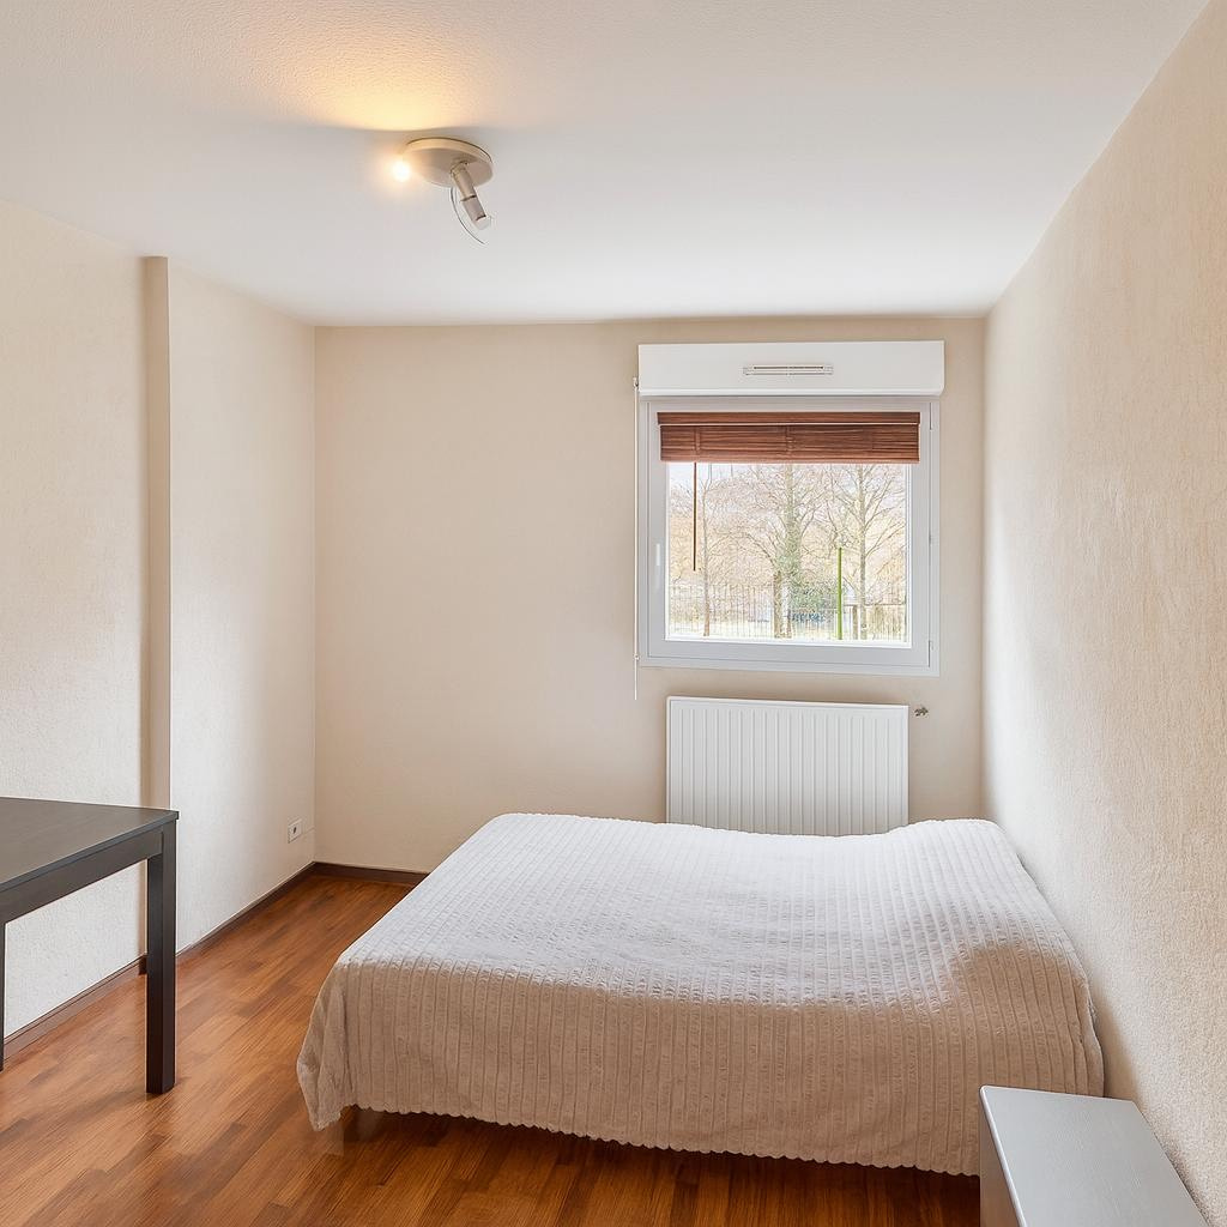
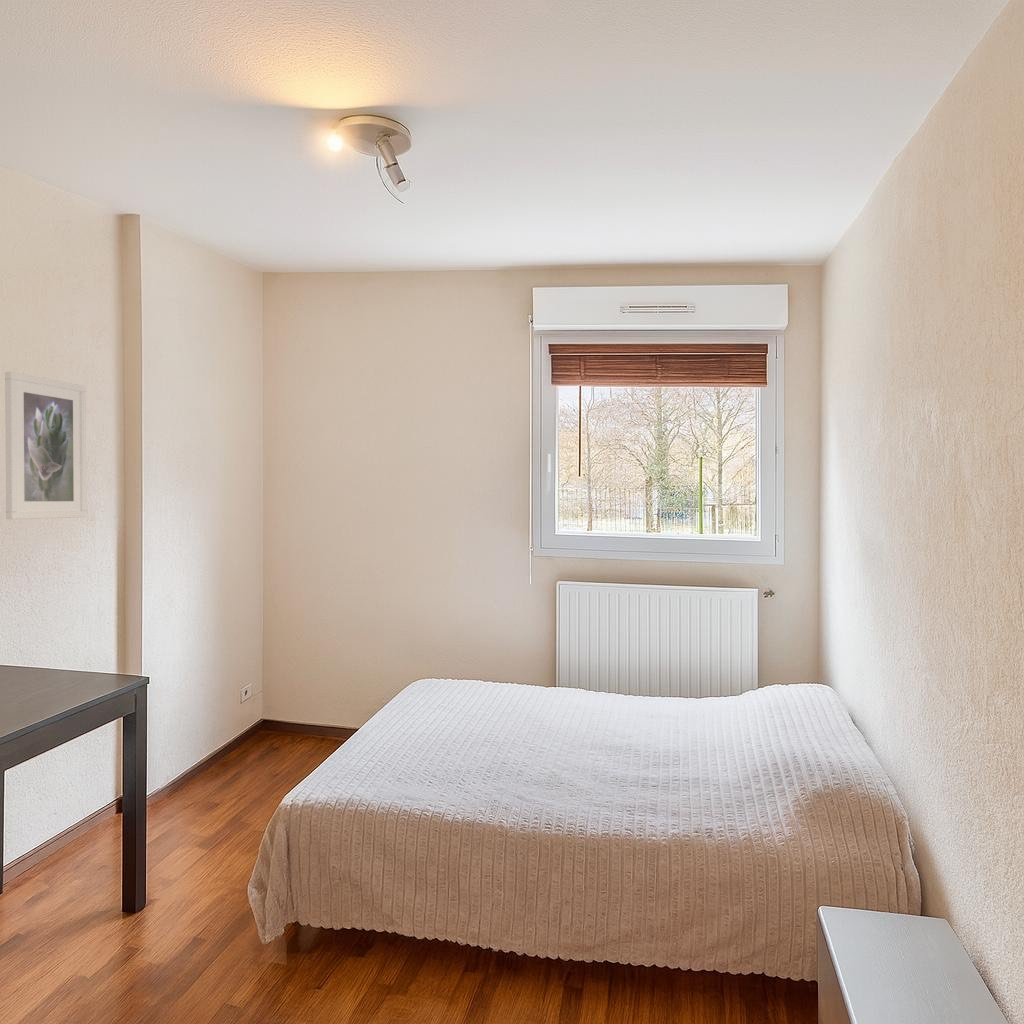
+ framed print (48, 448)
